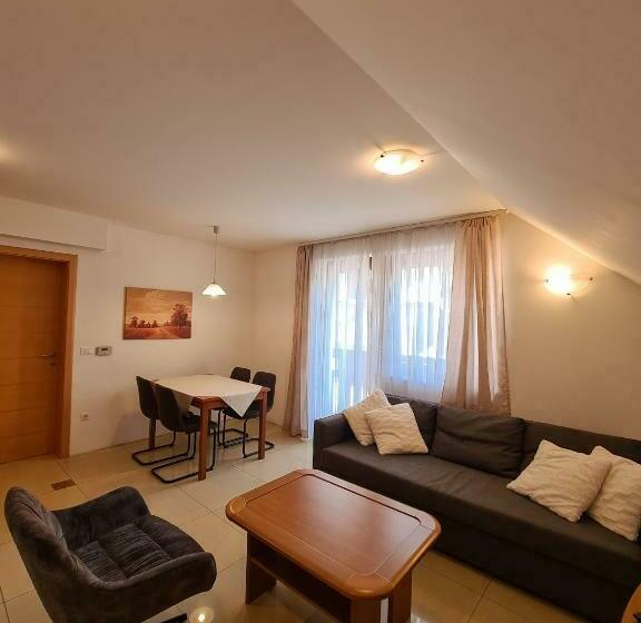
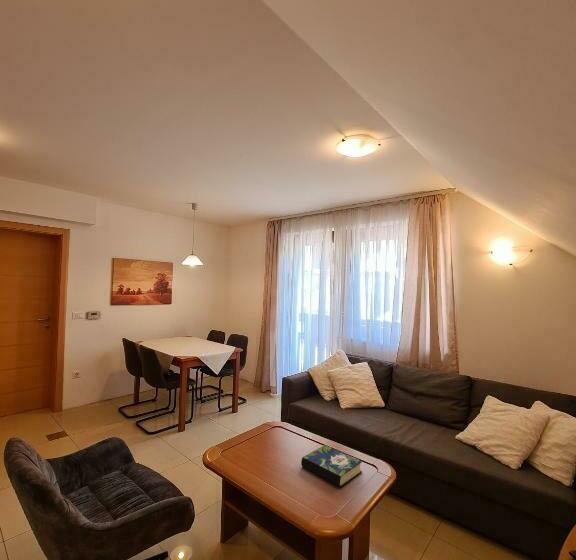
+ book (331, 464)
